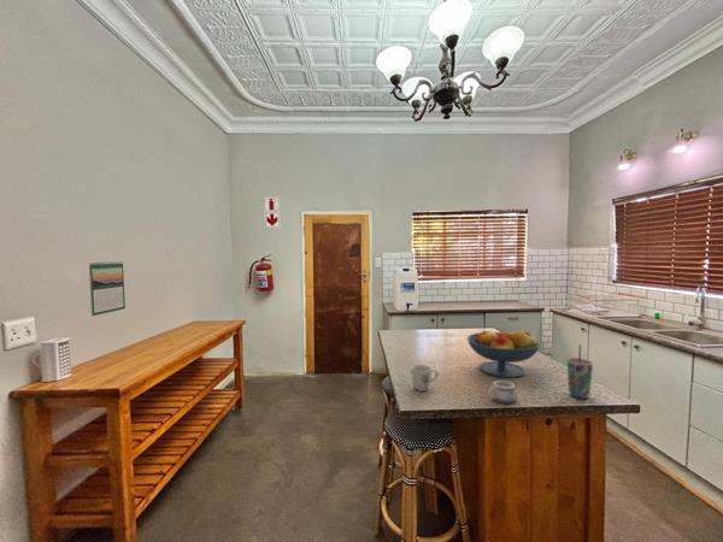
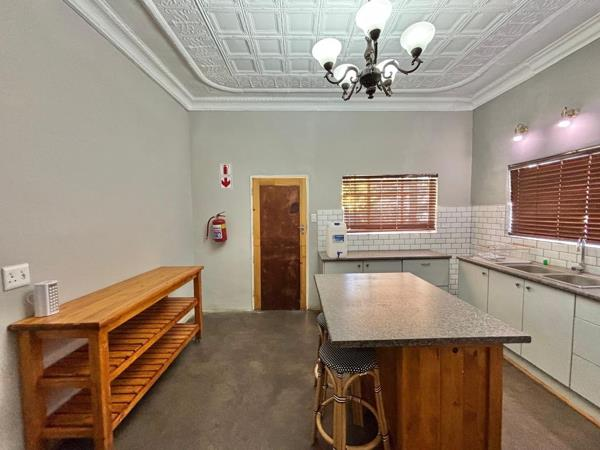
- mug (424, 377)
- cup (578, 370)
- calendar (107, 287)
- fruit bowl (501, 349)
- mug (500, 391)
